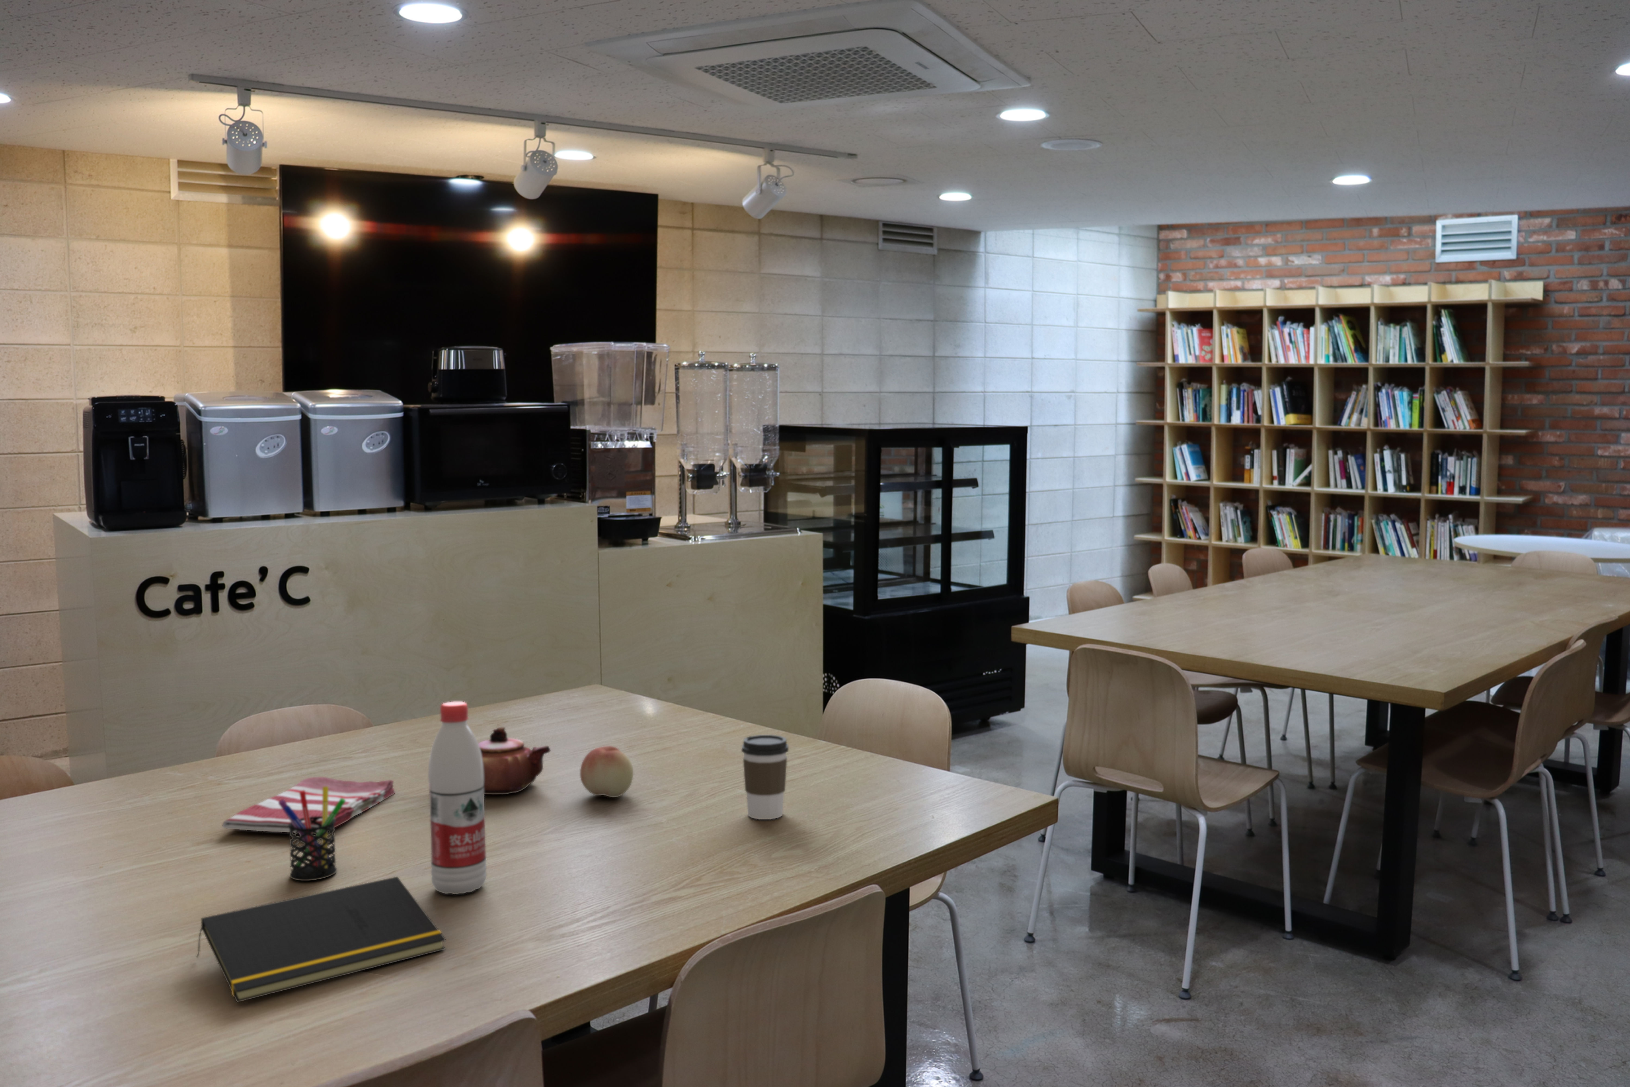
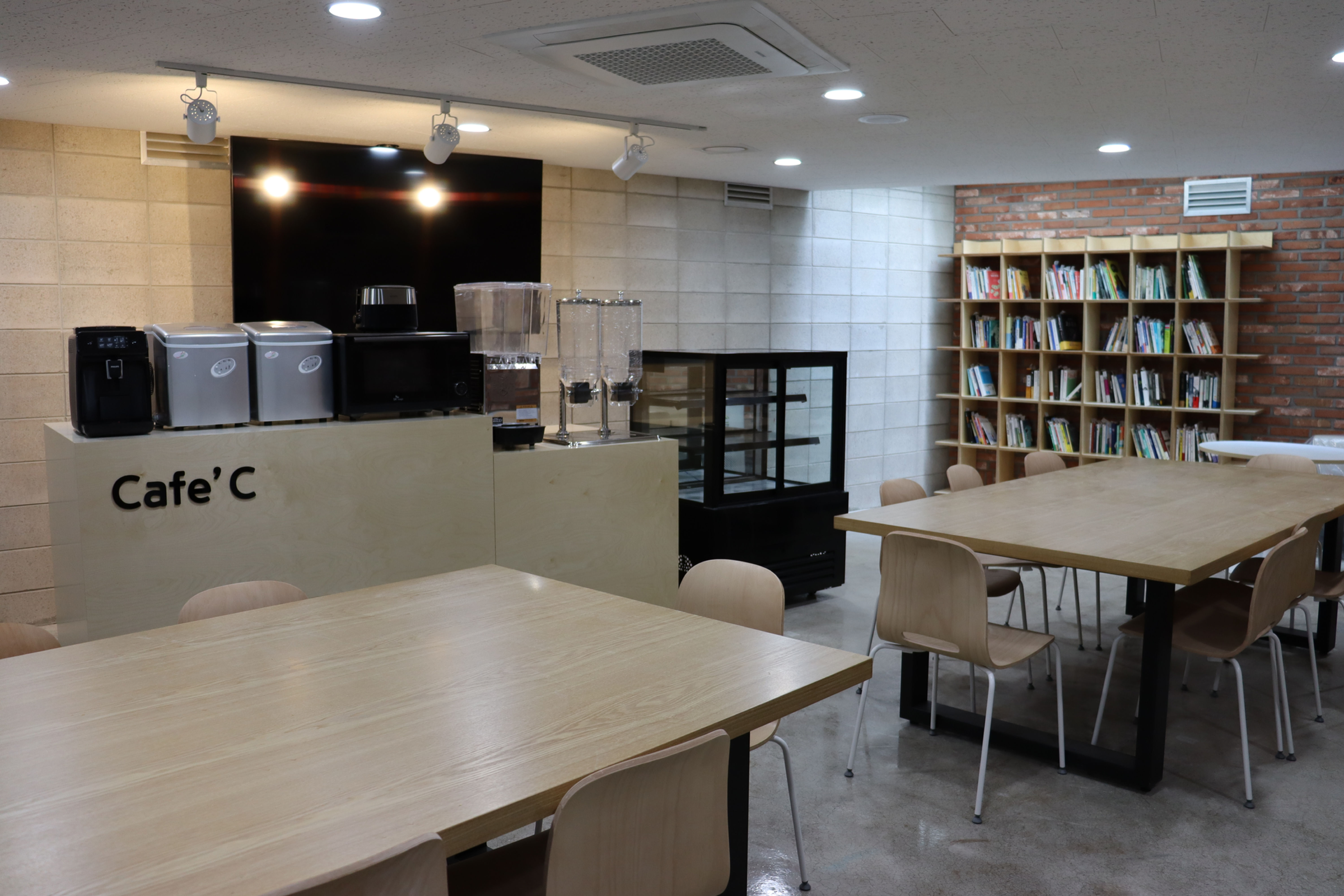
- notepad (324, 933)
- pen holder (317, 830)
- dish towel (313, 803)
- fruit (608, 772)
- teapot (497, 757)
- water bottle (457, 796)
- coffee cup (765, 776)
